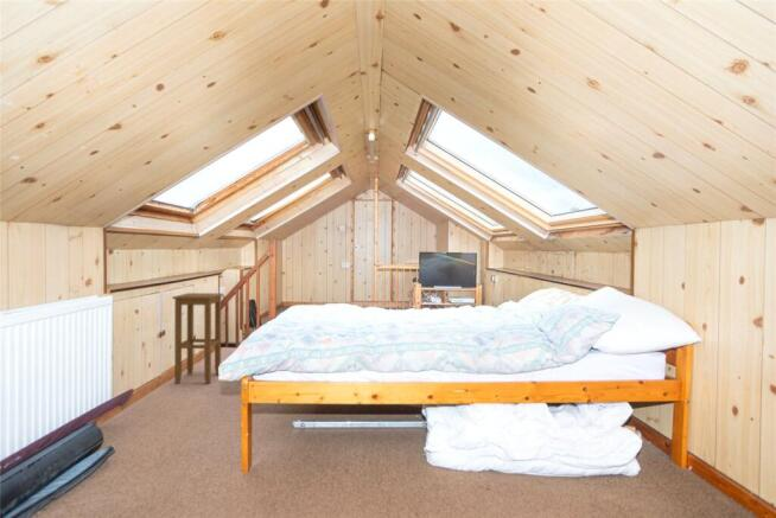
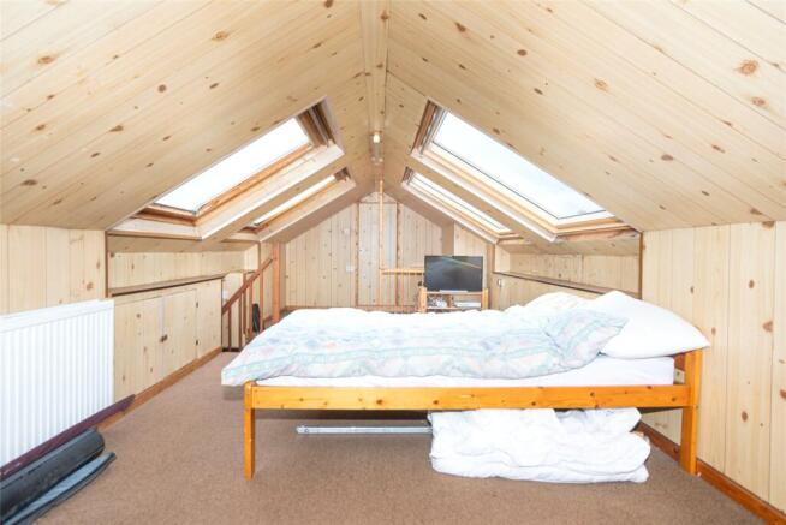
- stool (198, 339)
